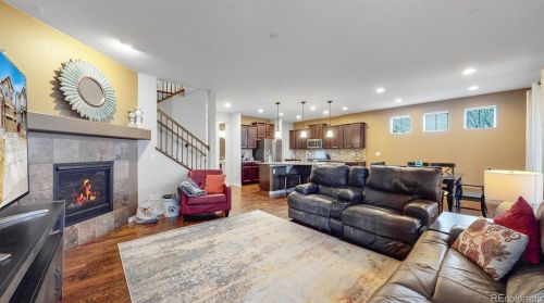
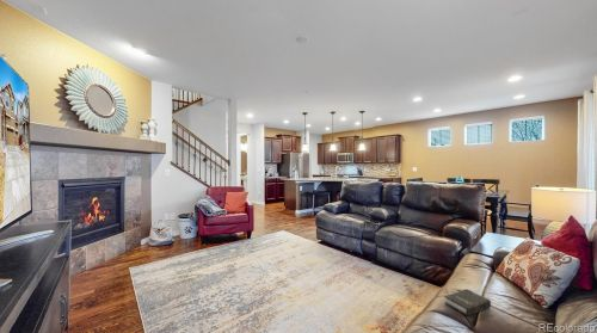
+ hardback book (467, 301)
